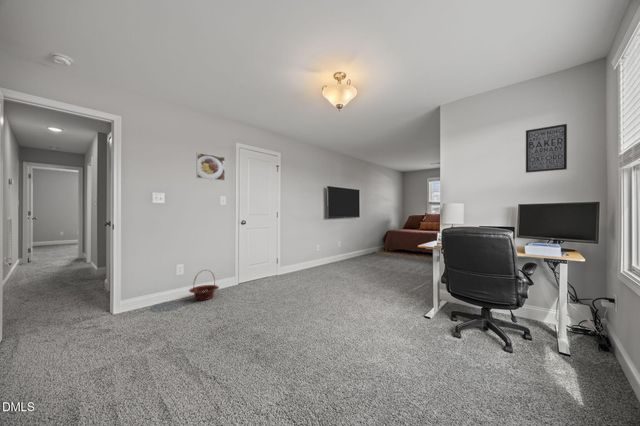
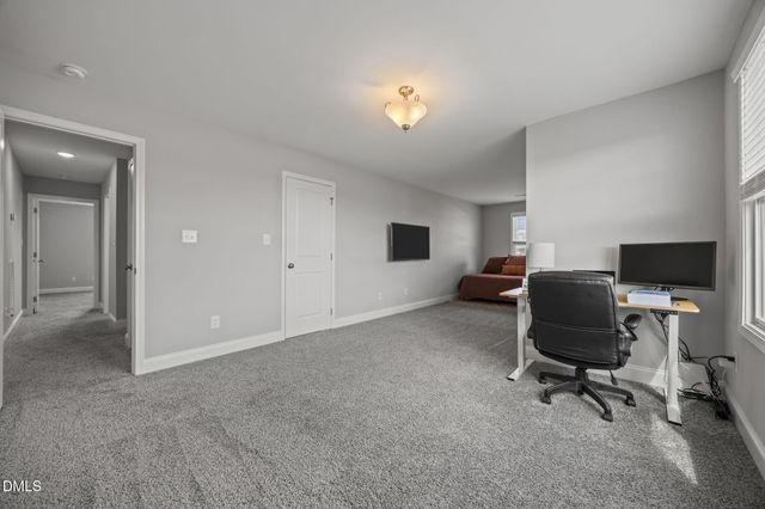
- basket (204, 285)
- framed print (211, 167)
- wall art (545, 149)
